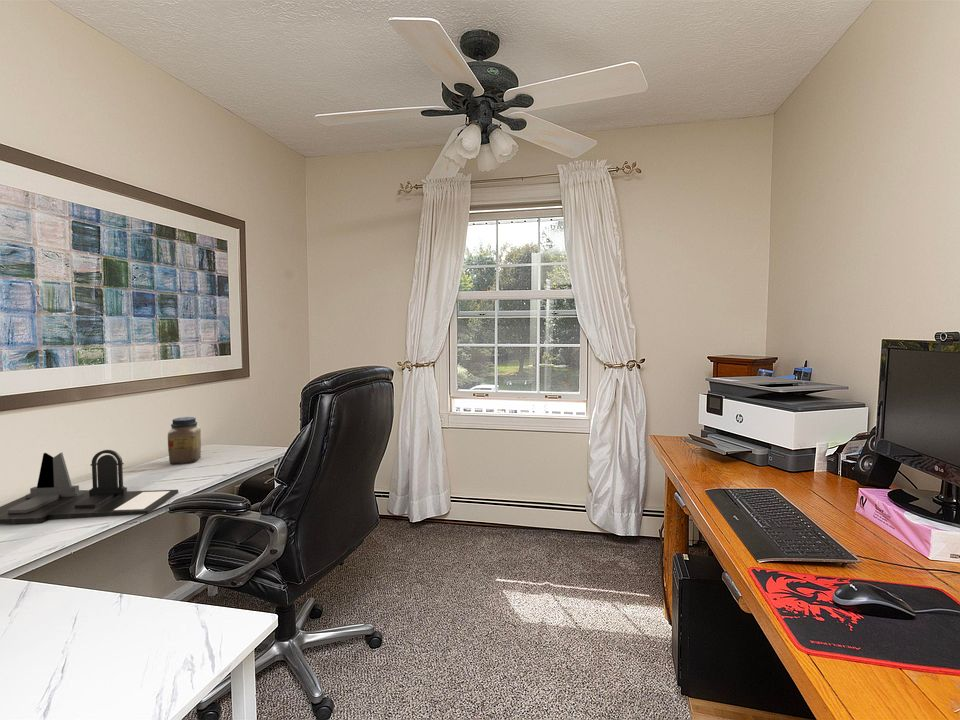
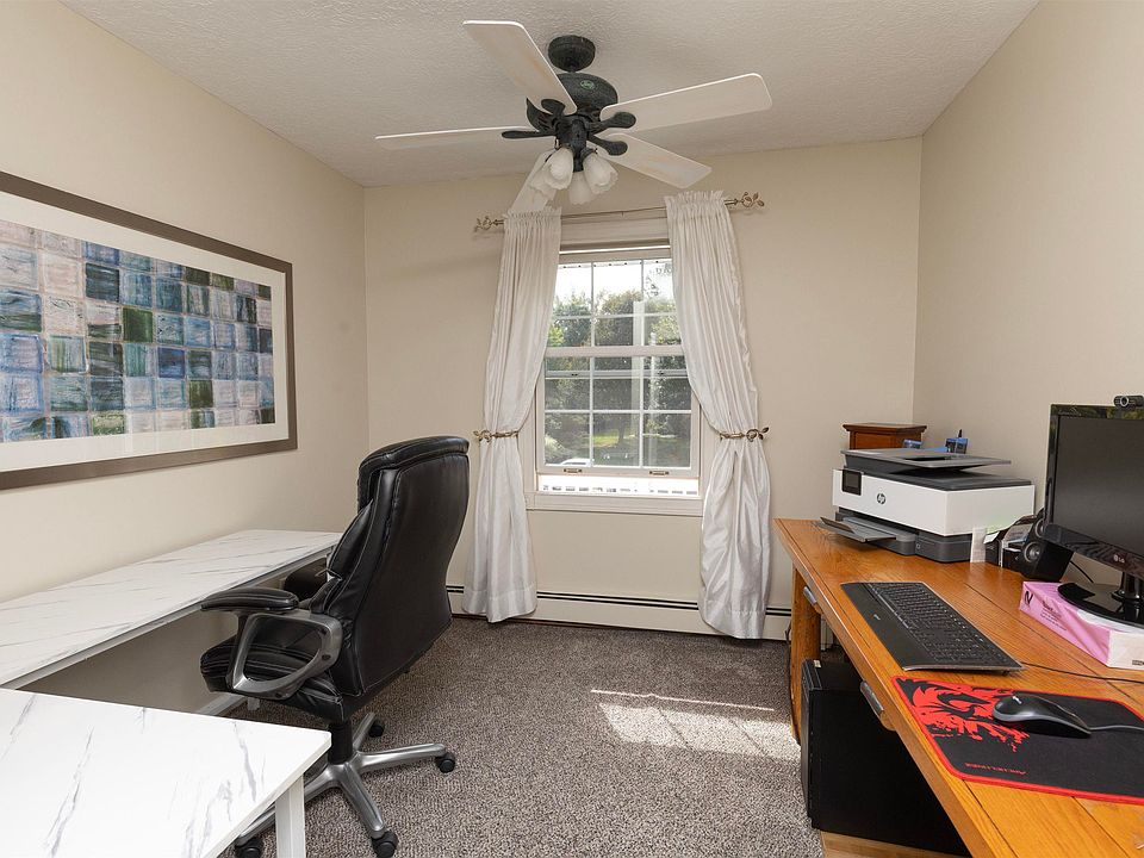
- jar (184, 439)
- desk organizer (78, 485)
